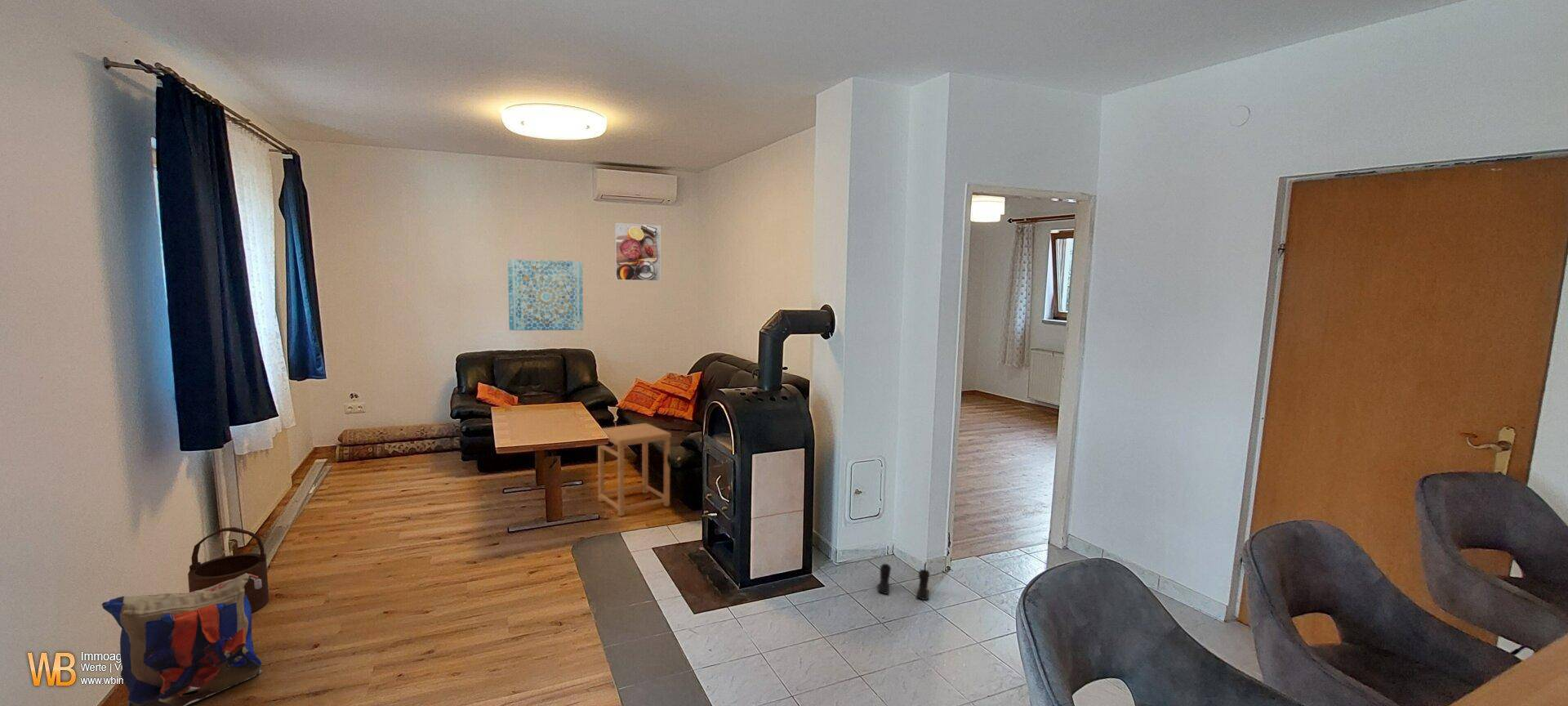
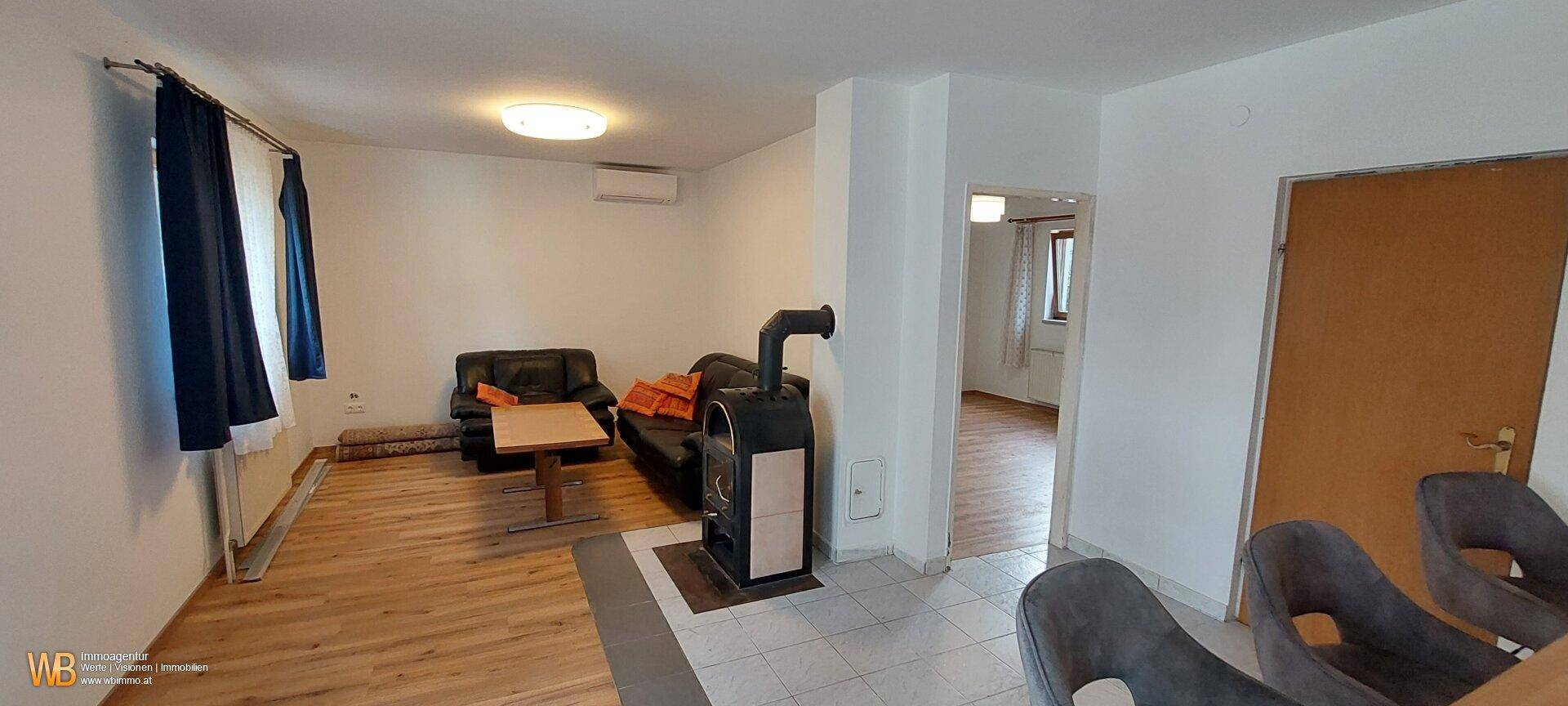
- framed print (638, 252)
- wooden bucket (228, 569)
- backpack (194, 632)
- wall art (546, 295)
- side table (642, 467)
- boots (889, 579)
